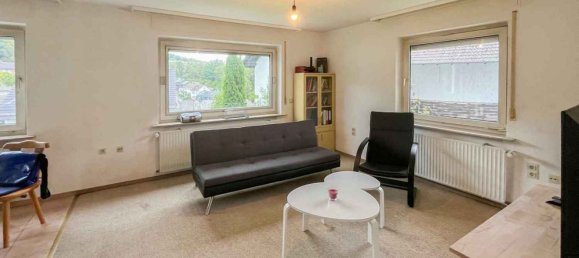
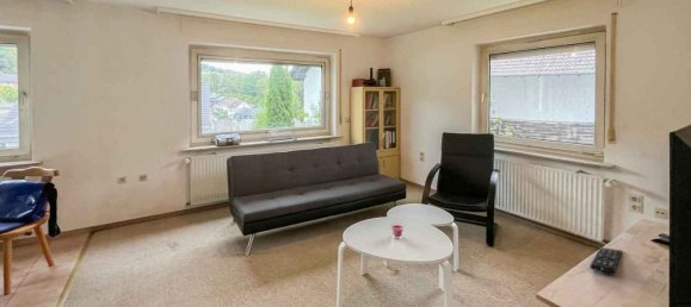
+ remote control (606, 258)
